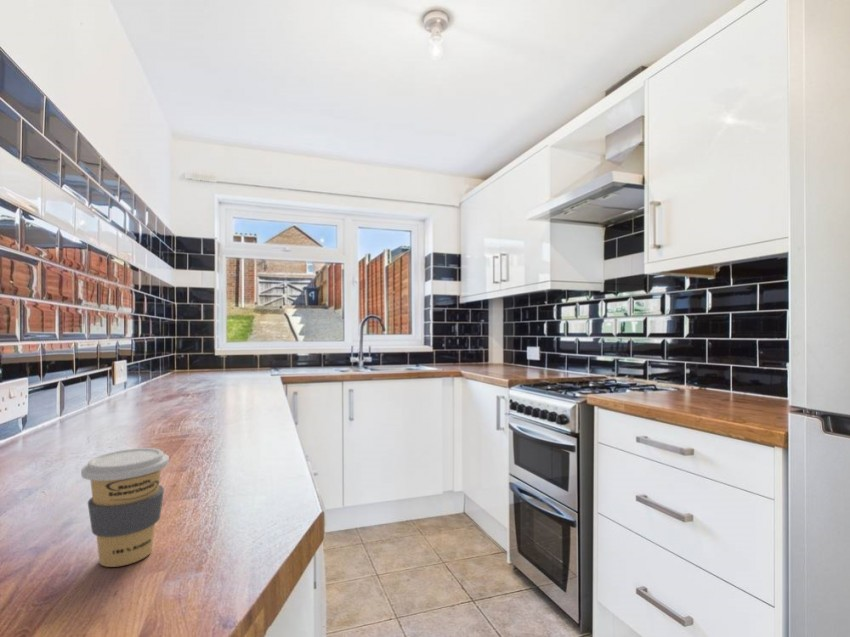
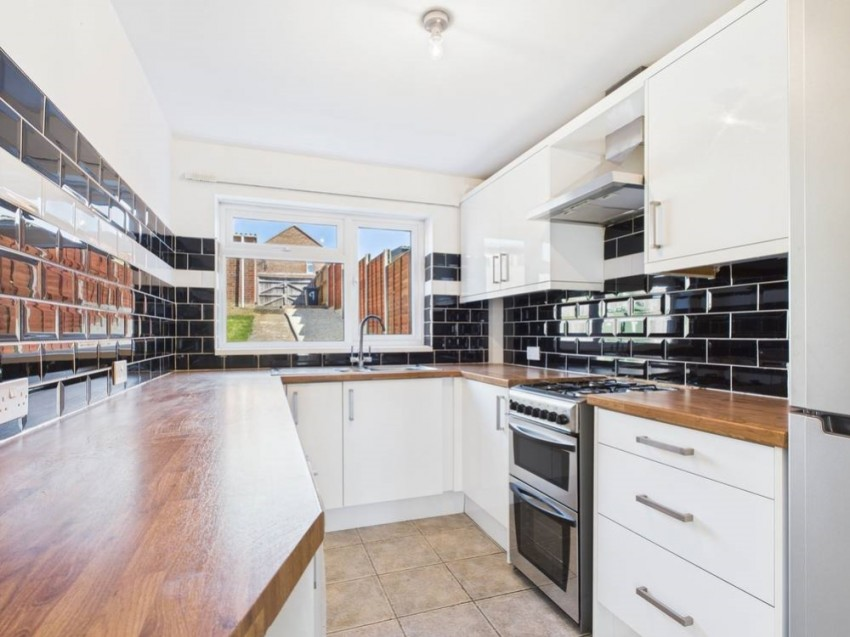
- coffee cup (126, 505)
